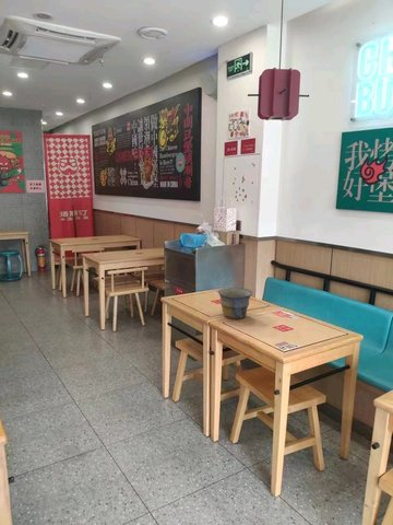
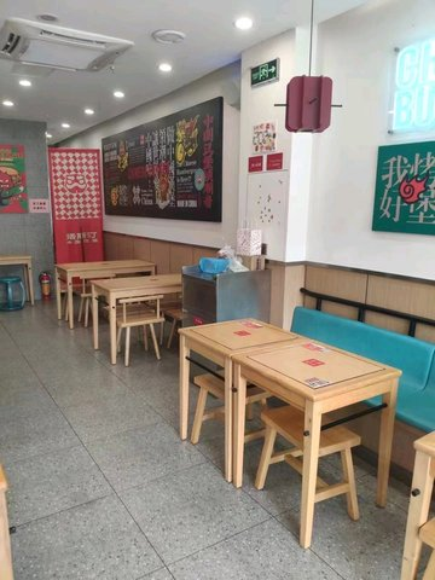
- bowl (234, 303)
